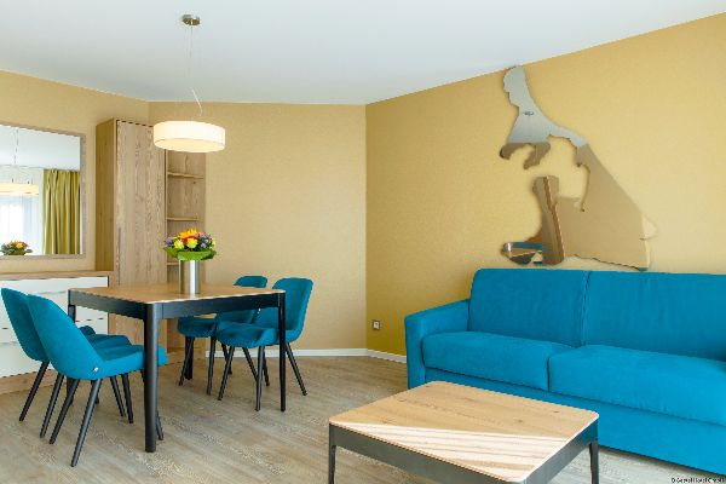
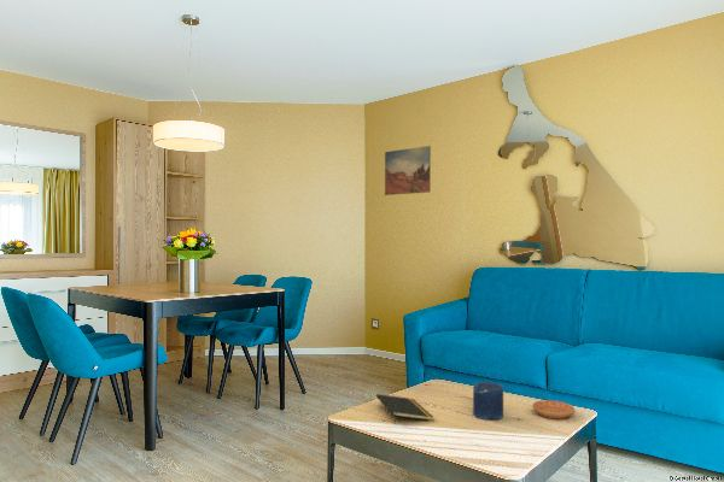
+ wall art (407, 171)
+ saucer (553, 410)
+ notepad (403, 406)
+ candle (487, 400)
